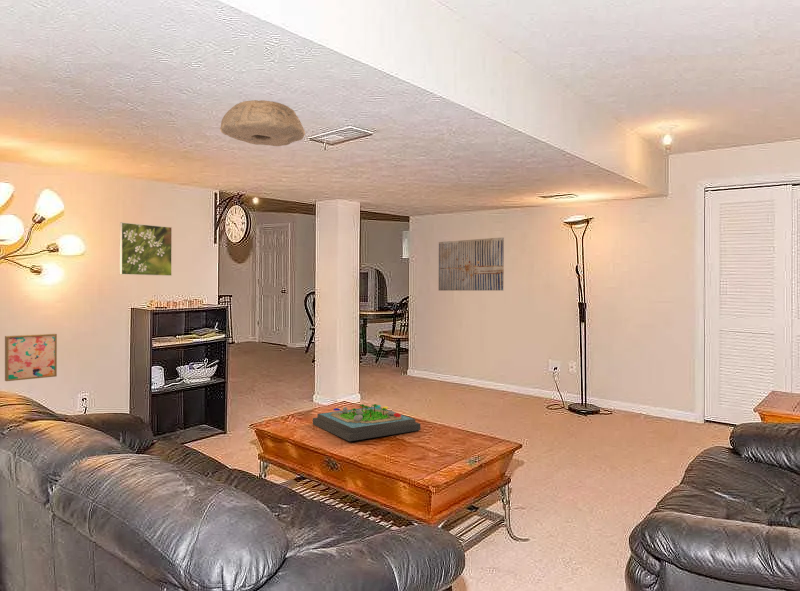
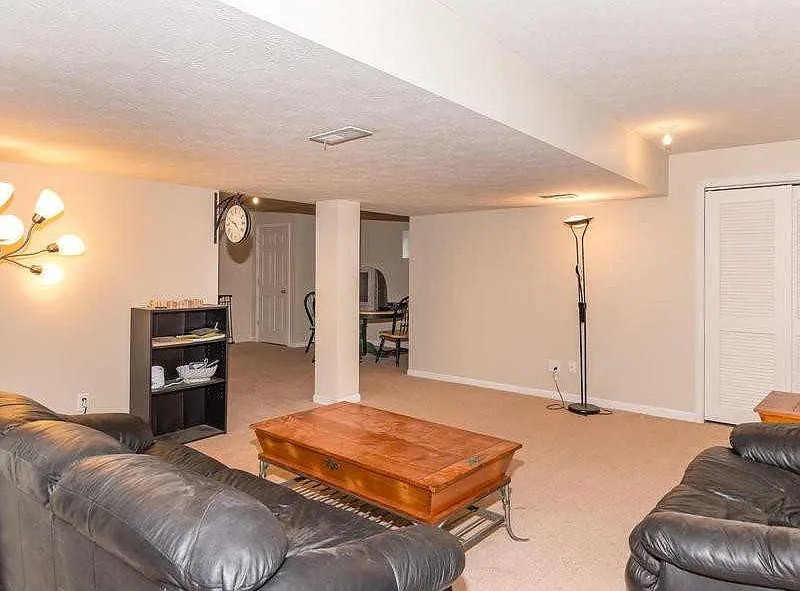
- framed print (146, 250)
- wall art (469, 265)
- ceiling light (263, 123)
- board game (365, 417)
- wall art (31, 356)
